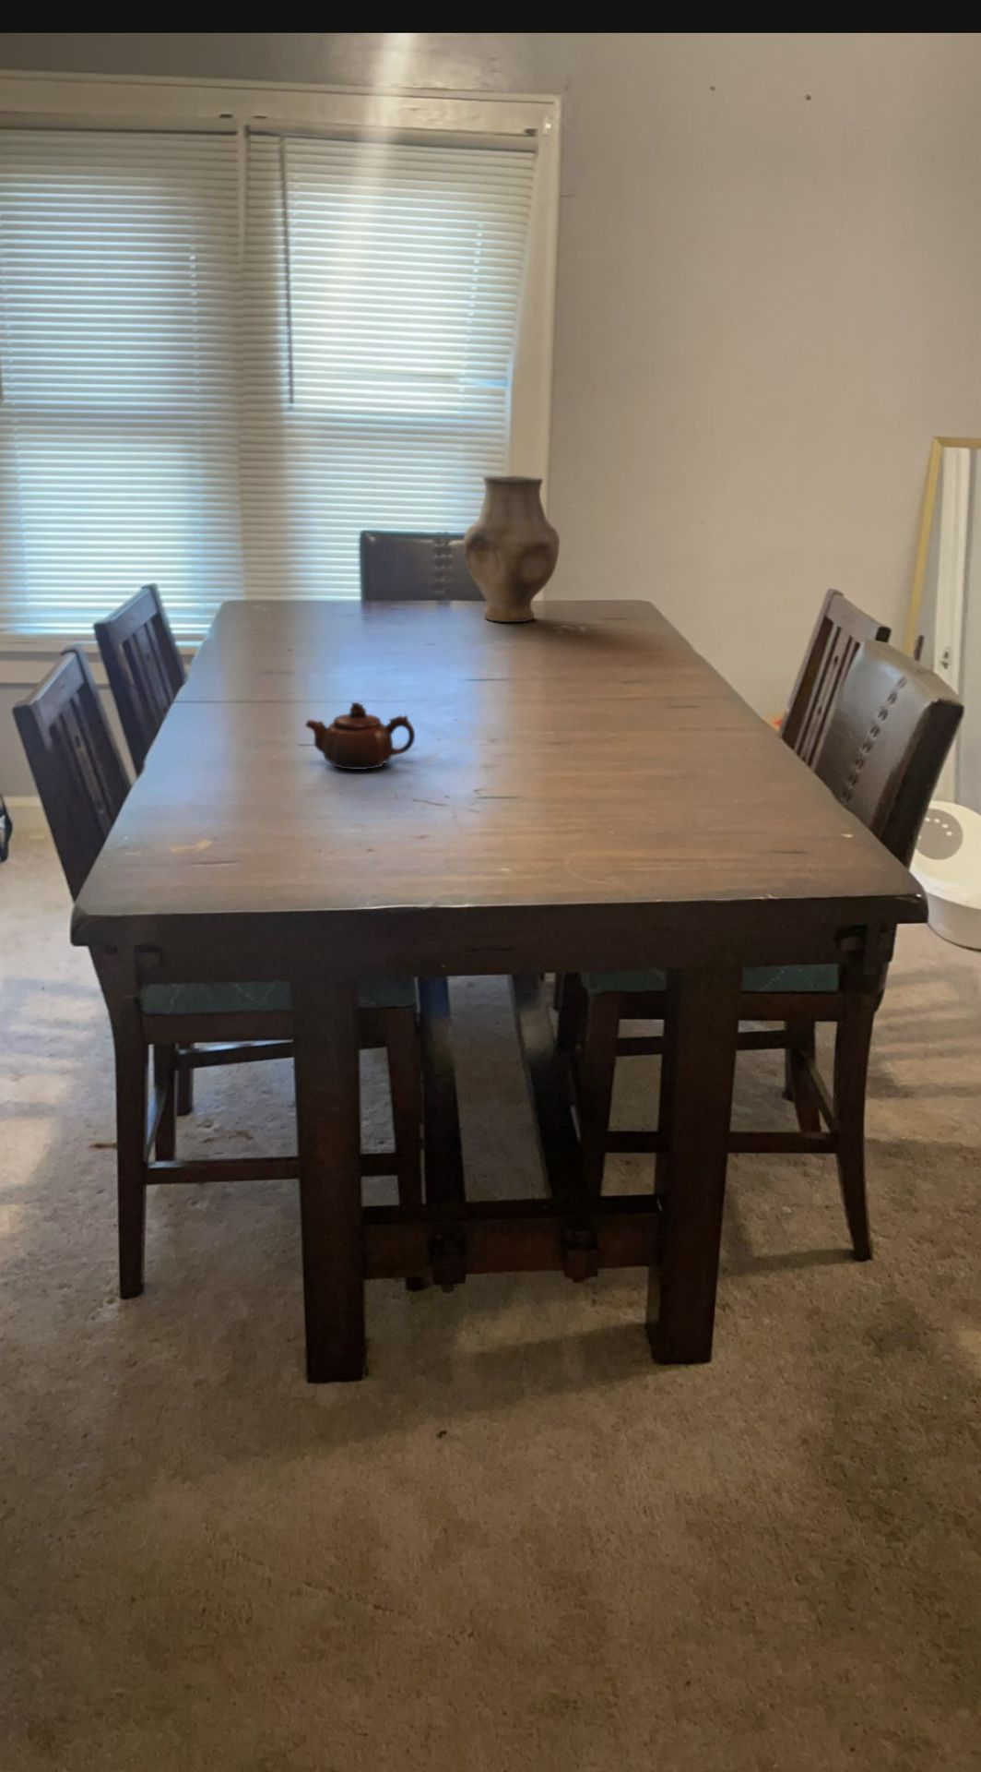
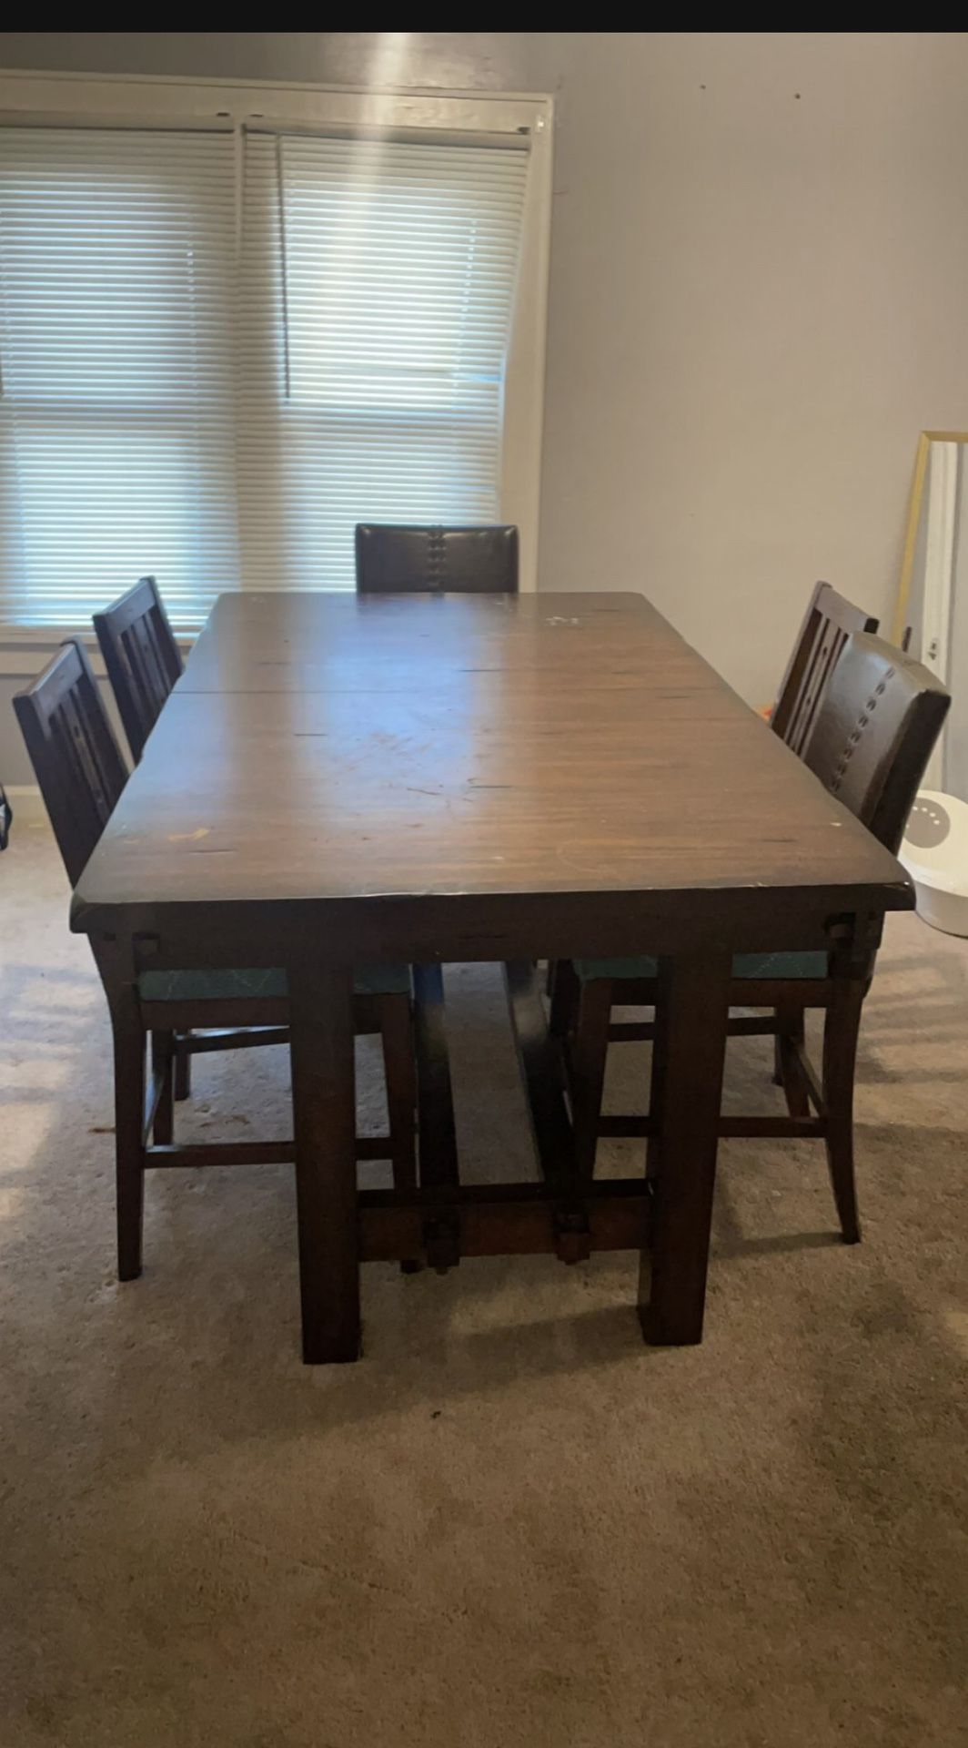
- vase (512, 549)
- teapot (360, 732)
